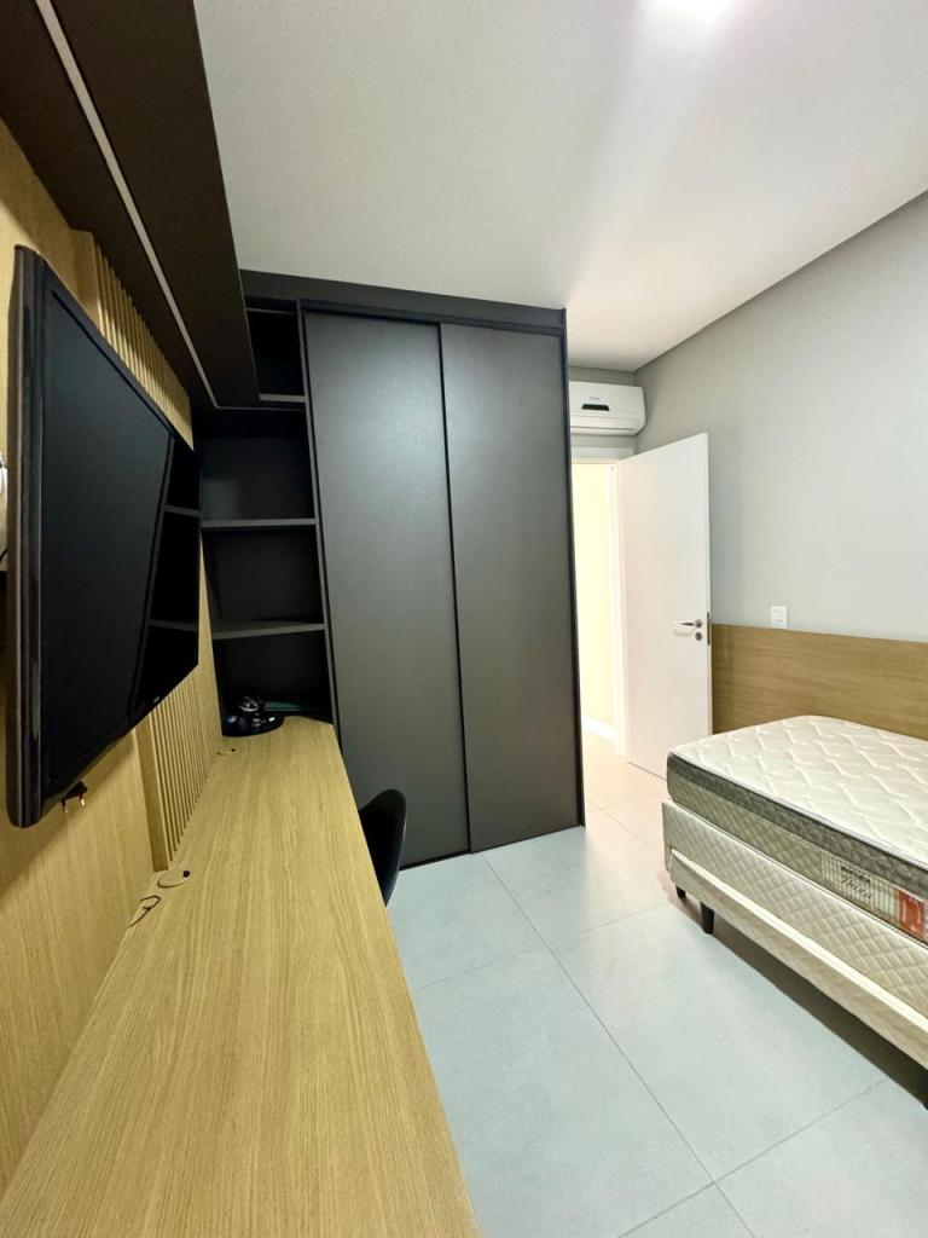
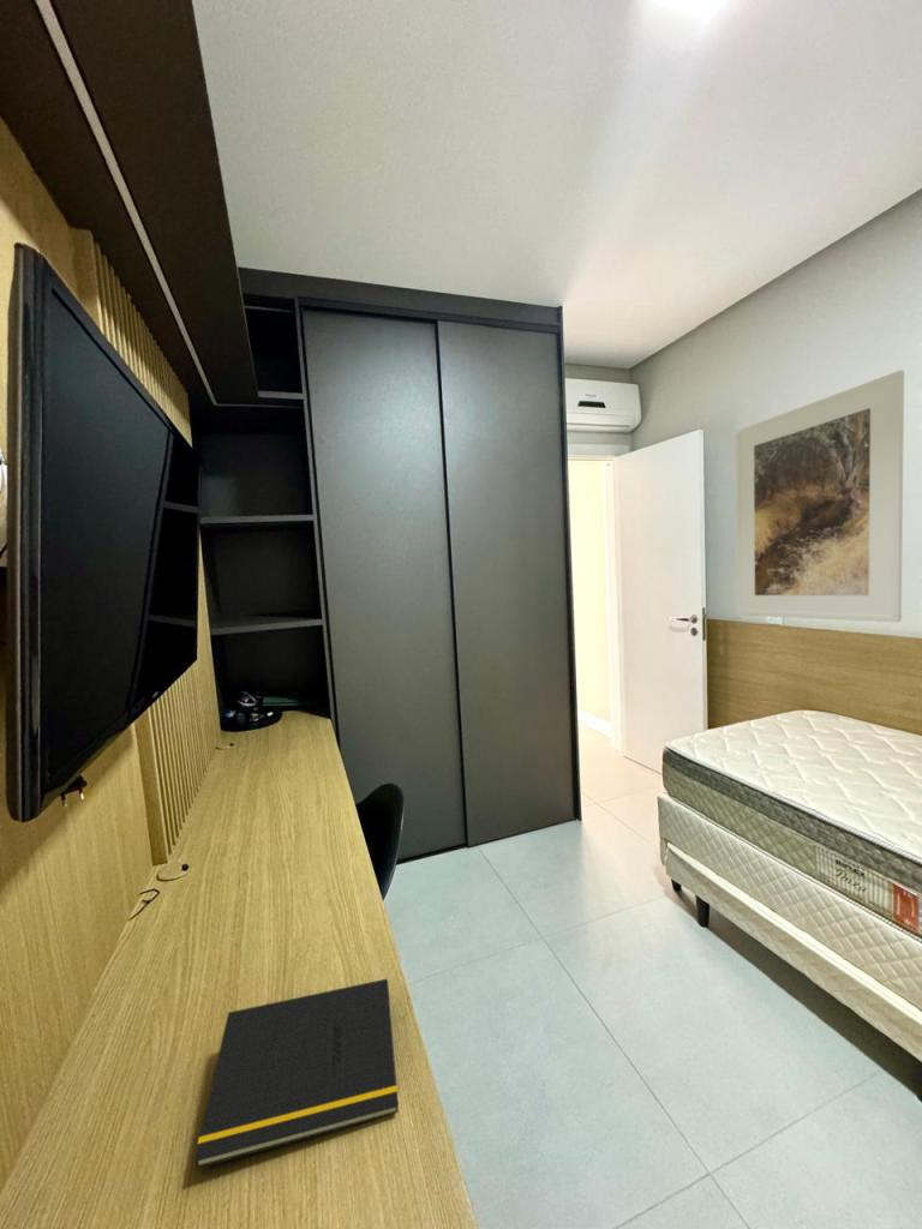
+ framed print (806, 512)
+ notepad (306, 1059)
